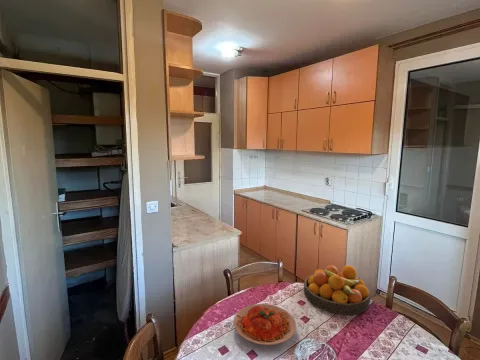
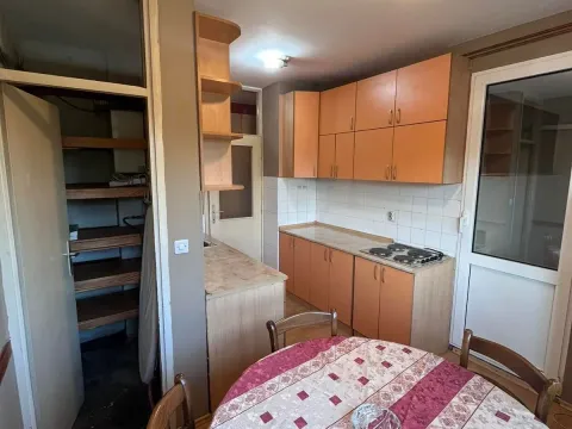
- plate (264, 318)
- fruit bowl (336, 282)
